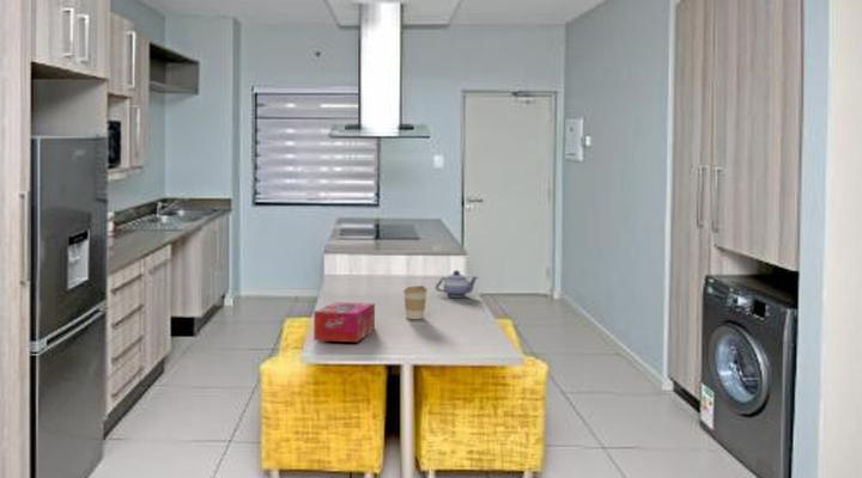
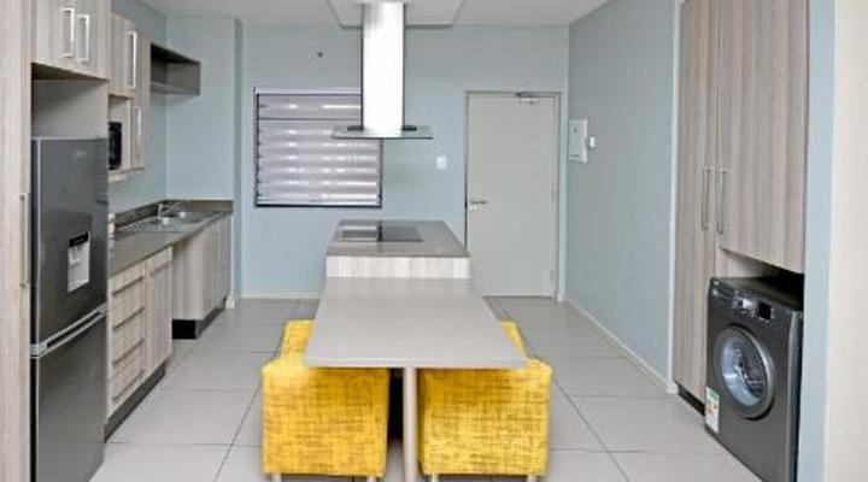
- teapot (456, 283)
- tissue box (345, 320)
- coffee cup (414, 301)
